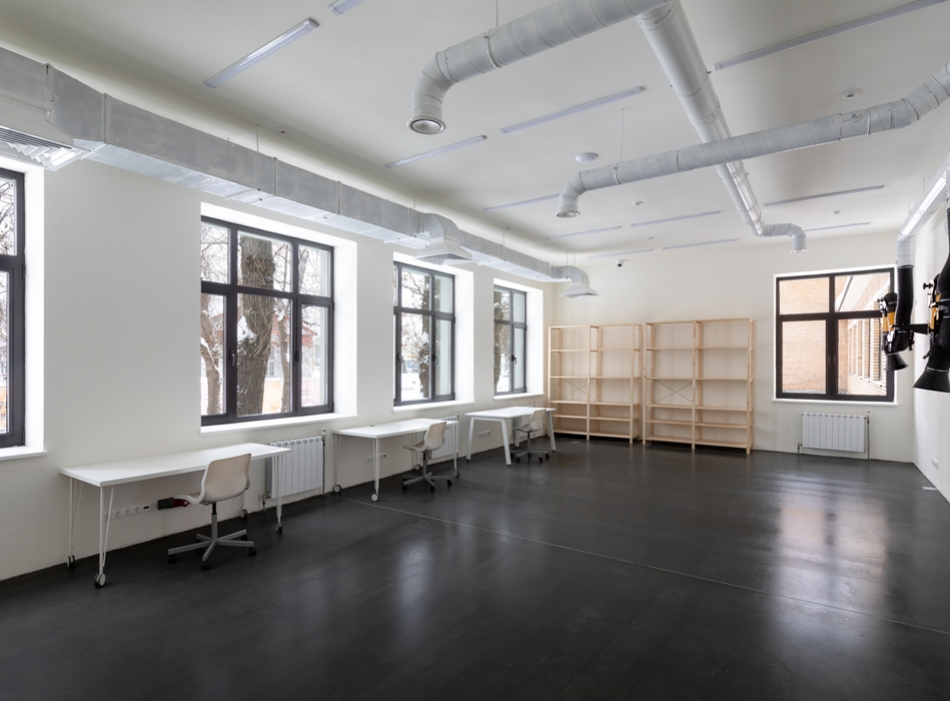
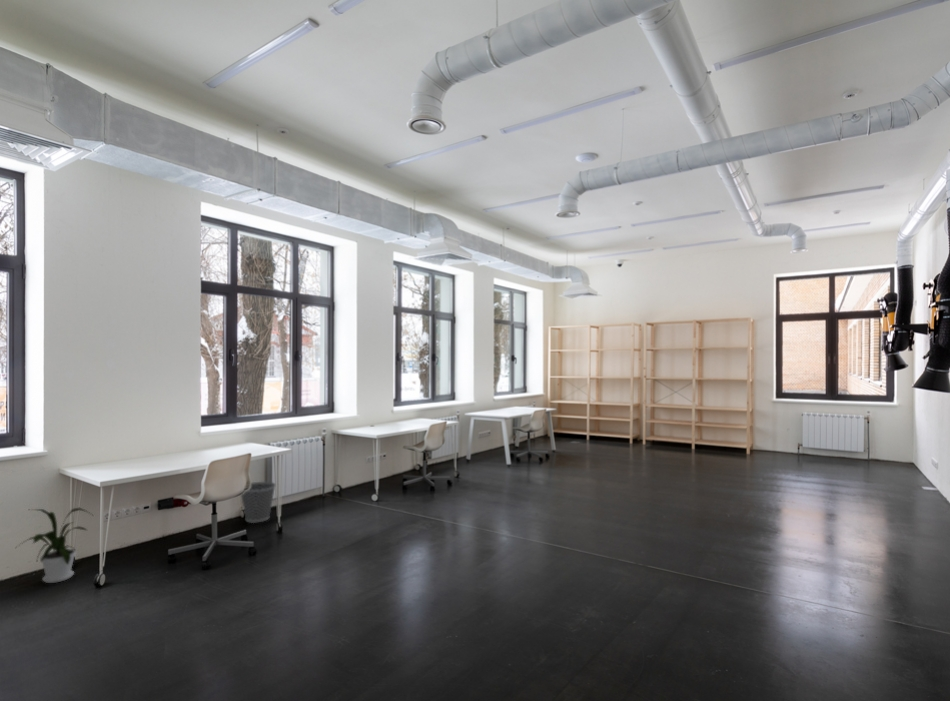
+ house plant (56, 541)
+ wastebasket (257, 502)
